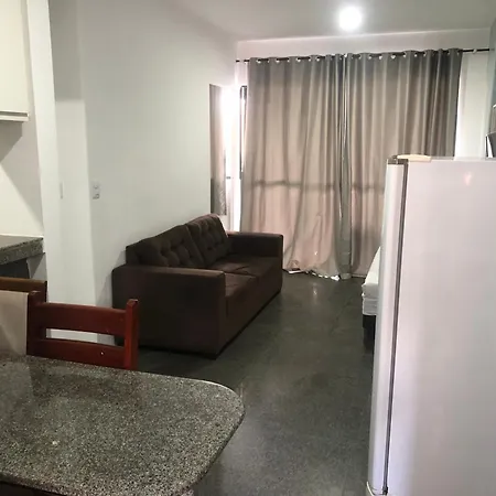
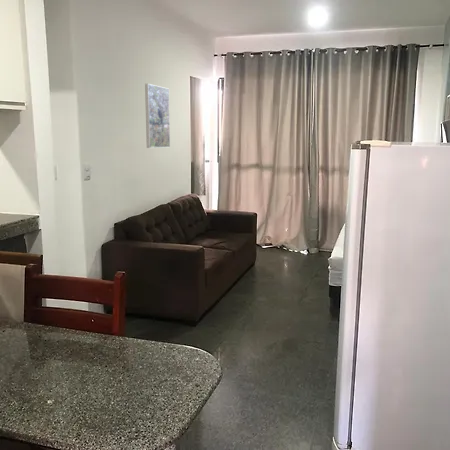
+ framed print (158, 117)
